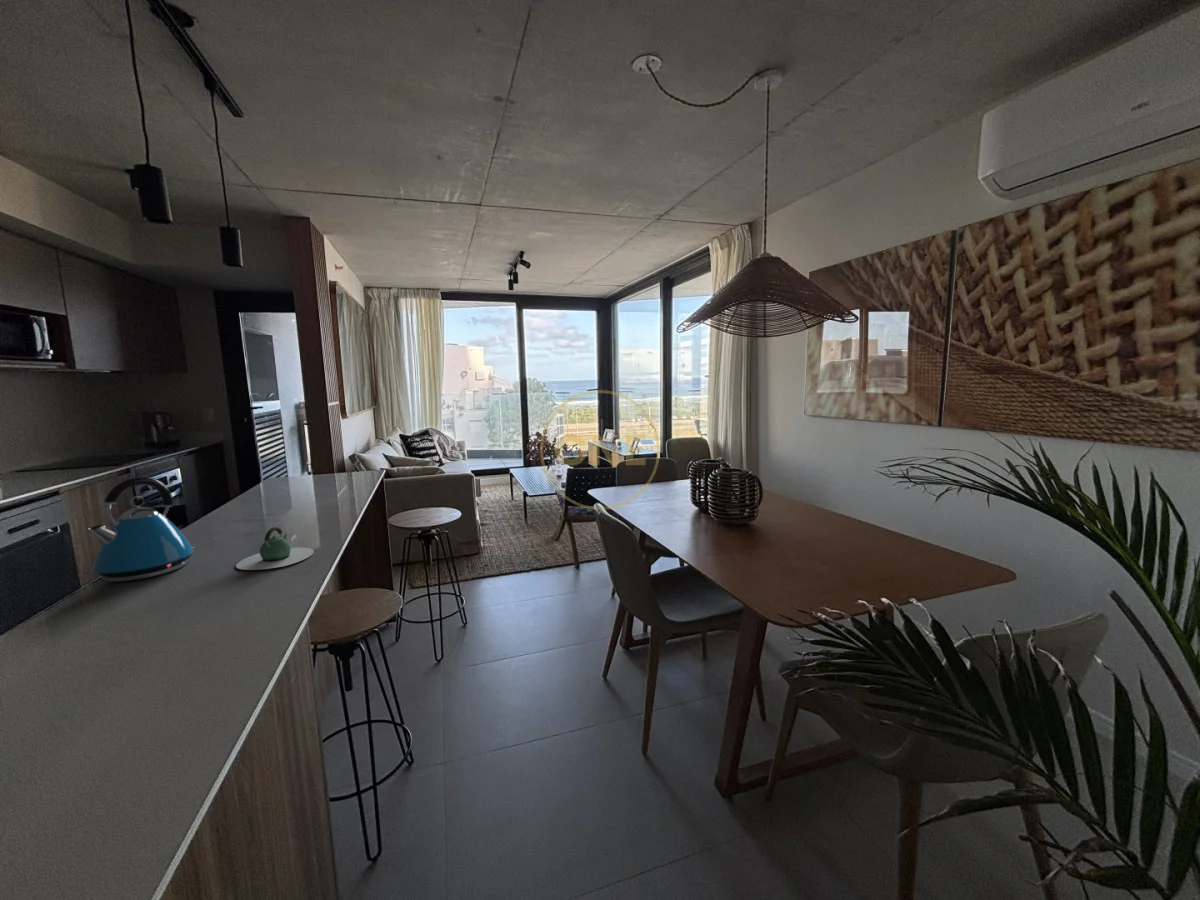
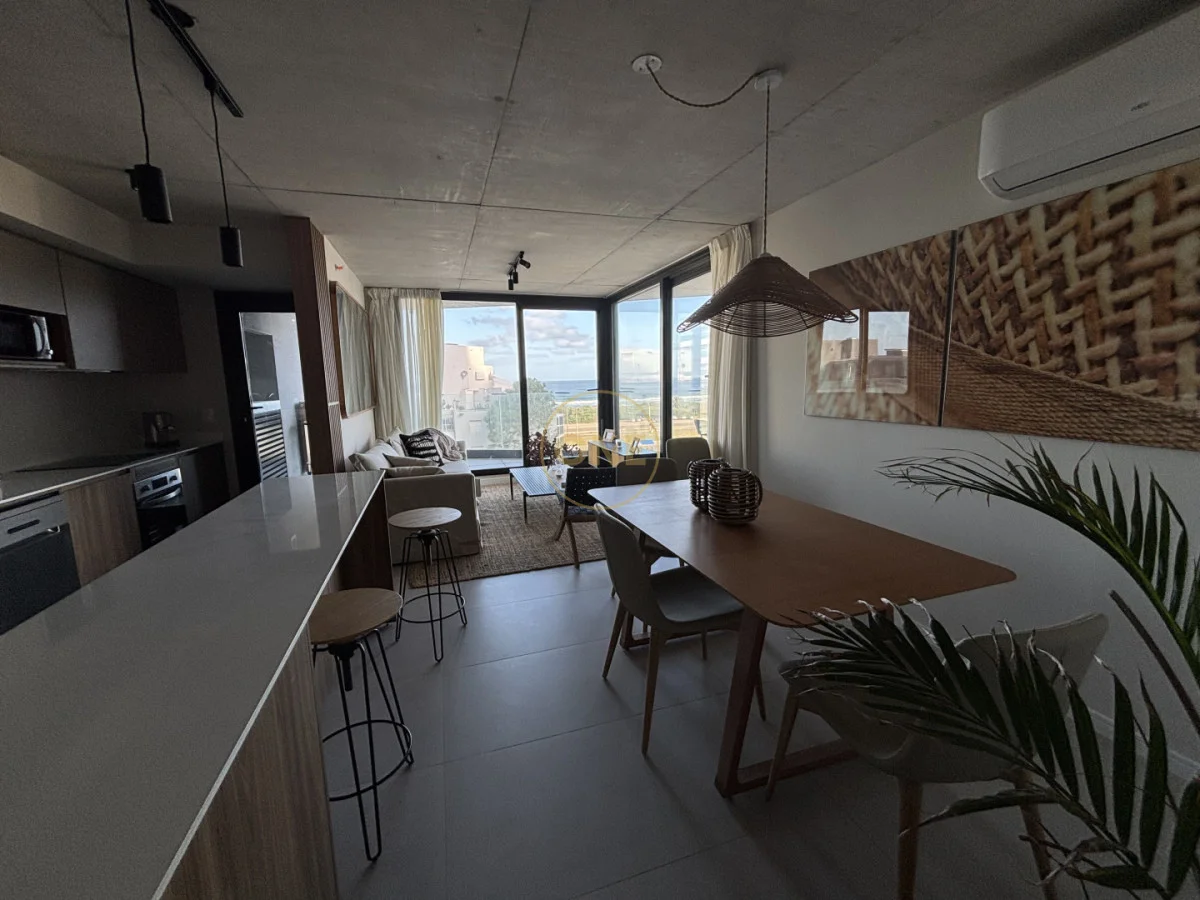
- teapot (274, 542)
- kettle (143, 523)
